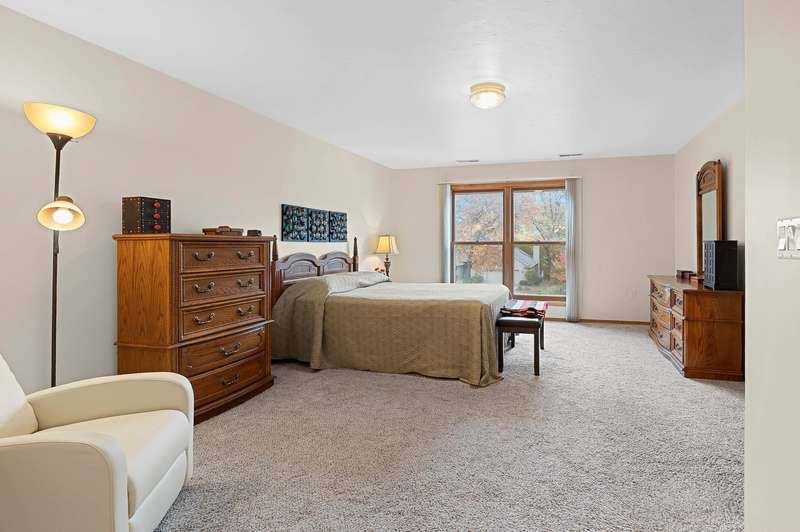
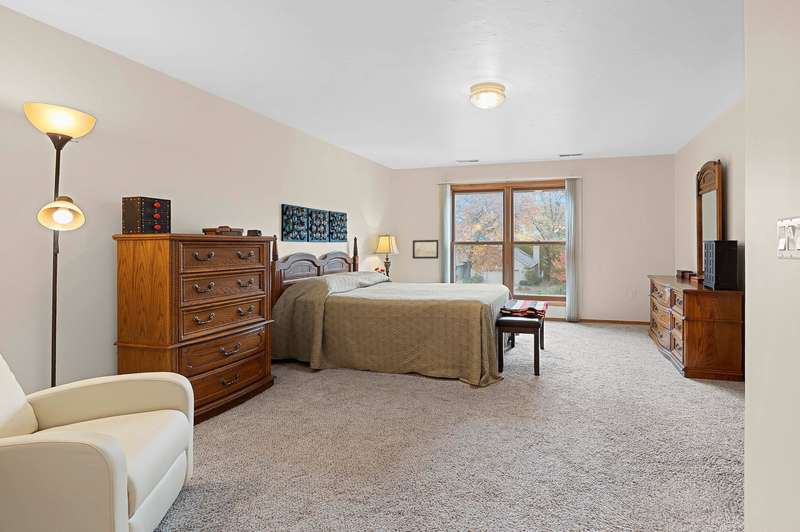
+ wall art (425, 249)
